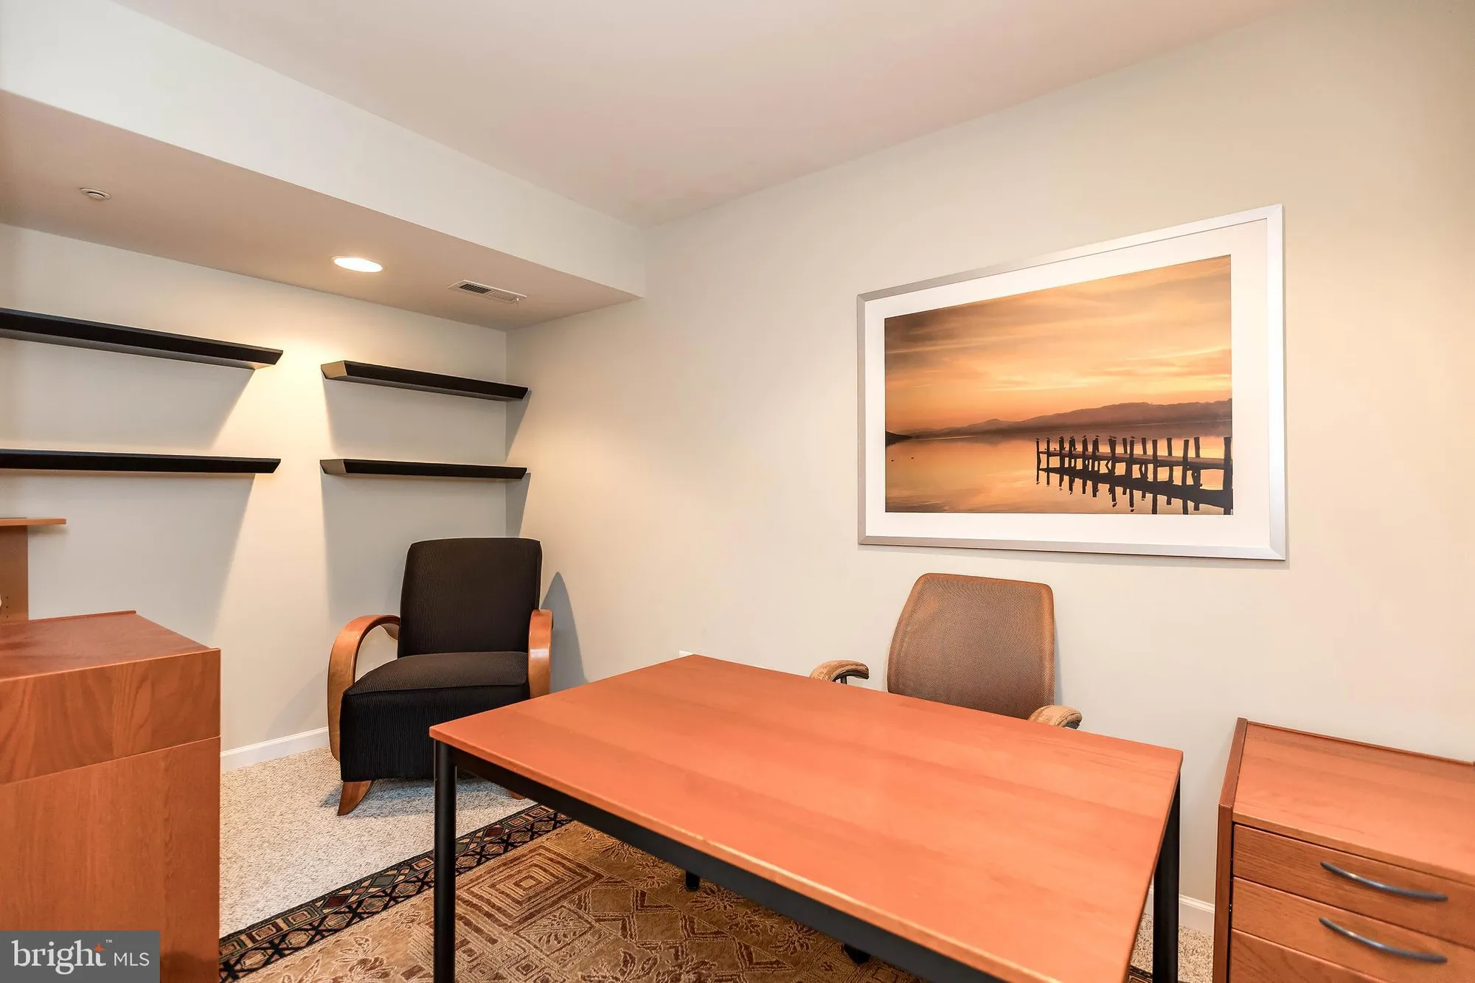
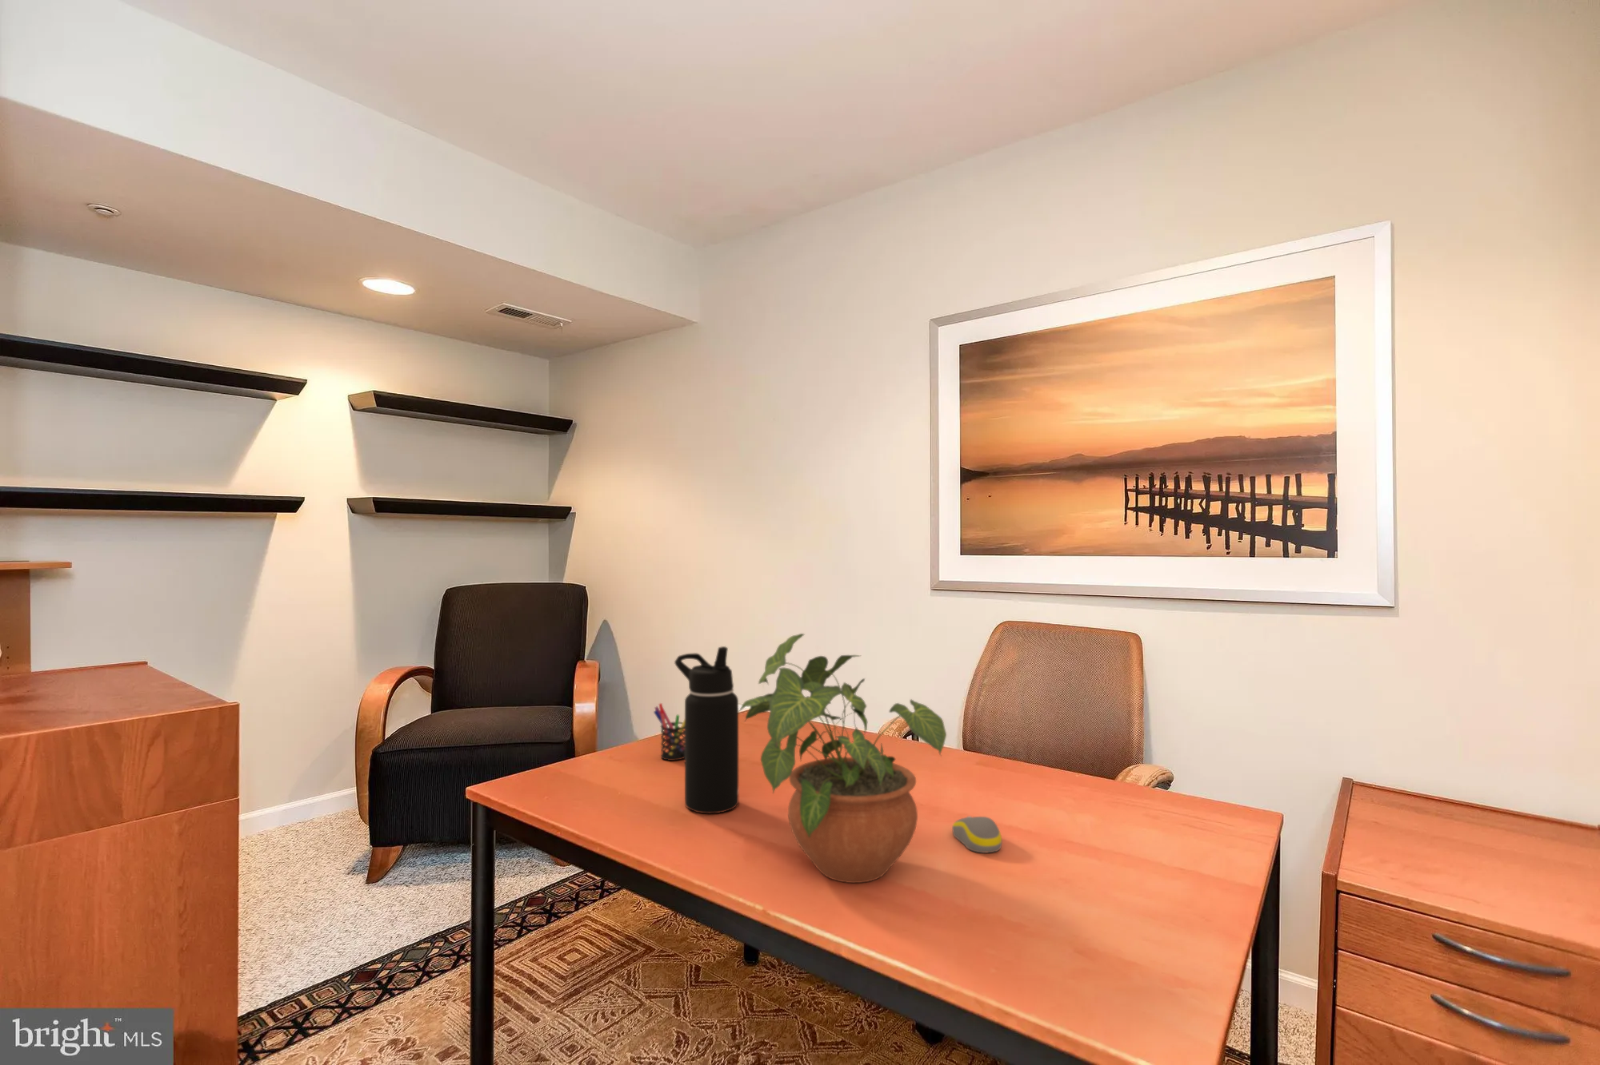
+ water bottle (707, 723)
+ potted plant (827, 749)
+ pen holder (673, 730)
+ computer mouse (977, 828)
